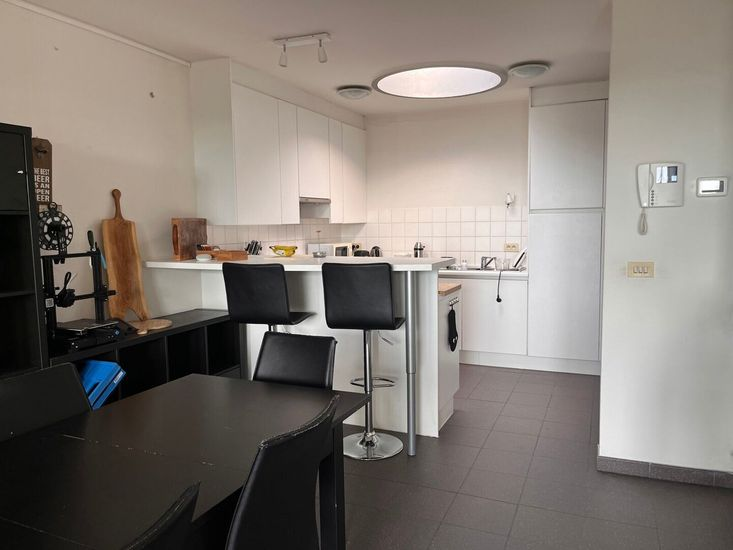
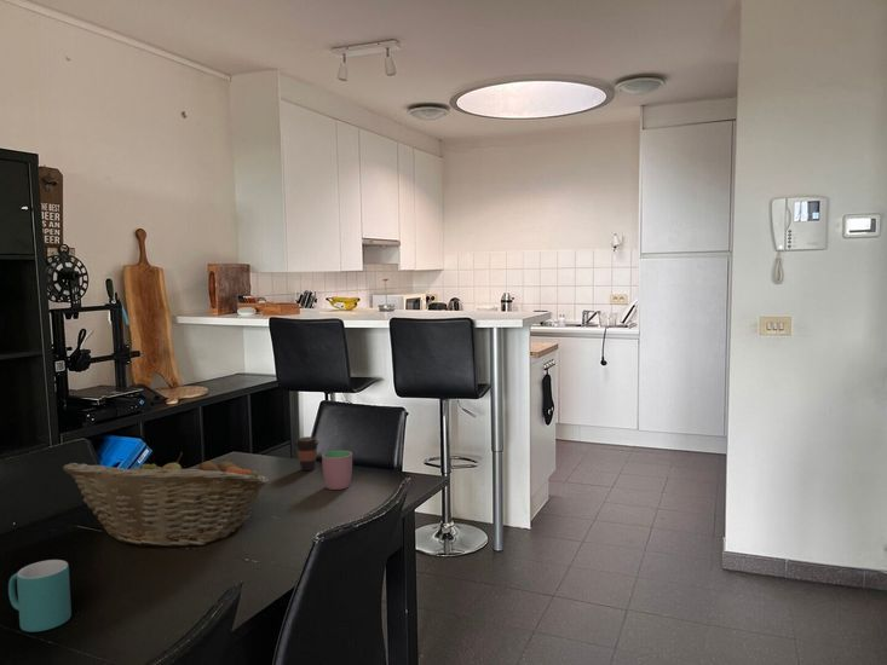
+ coffee cup (307, 453)
+ fruit basket (168, 488)
+ cup (339, 468)
+ mug (36, 594)
